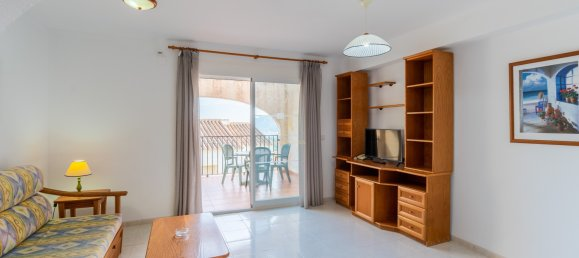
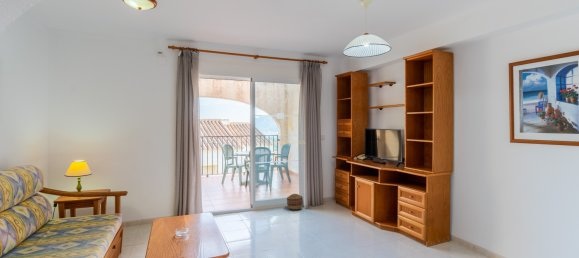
+ basket (294, 201)
